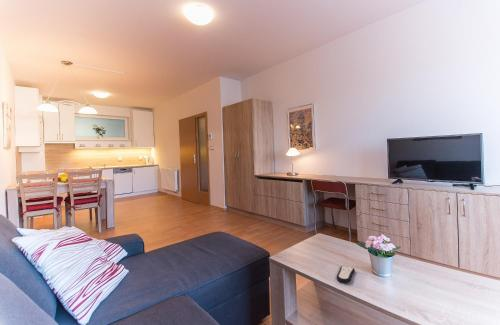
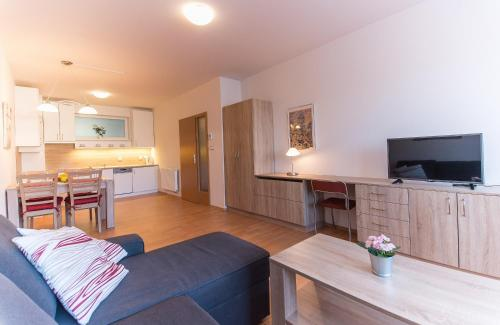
- remote control (345, 273)
